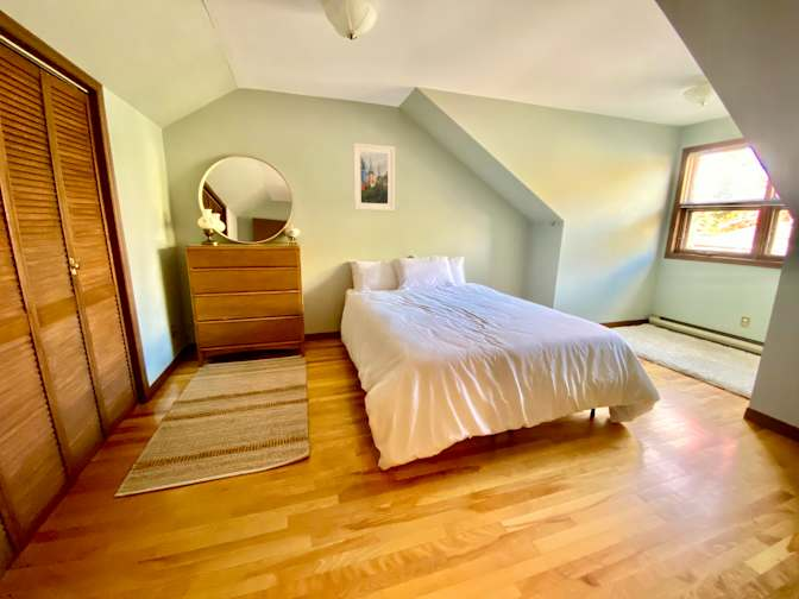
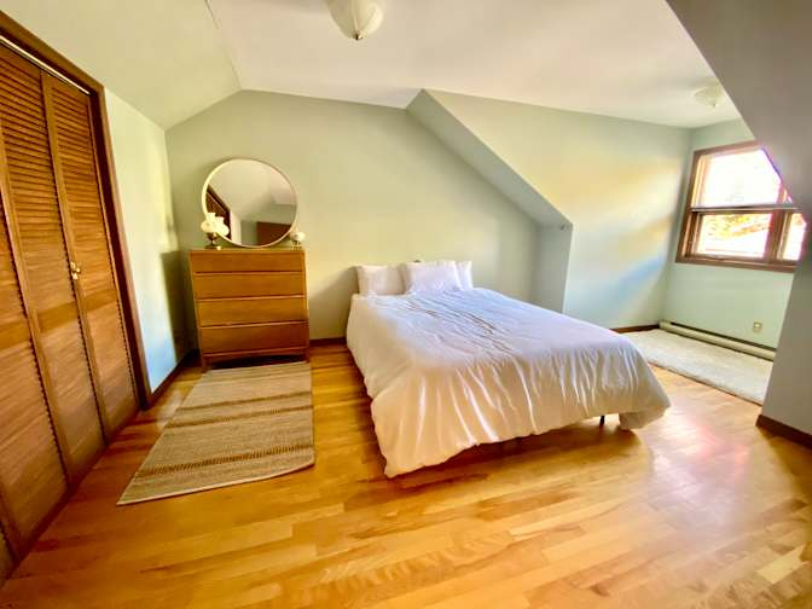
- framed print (373, 178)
